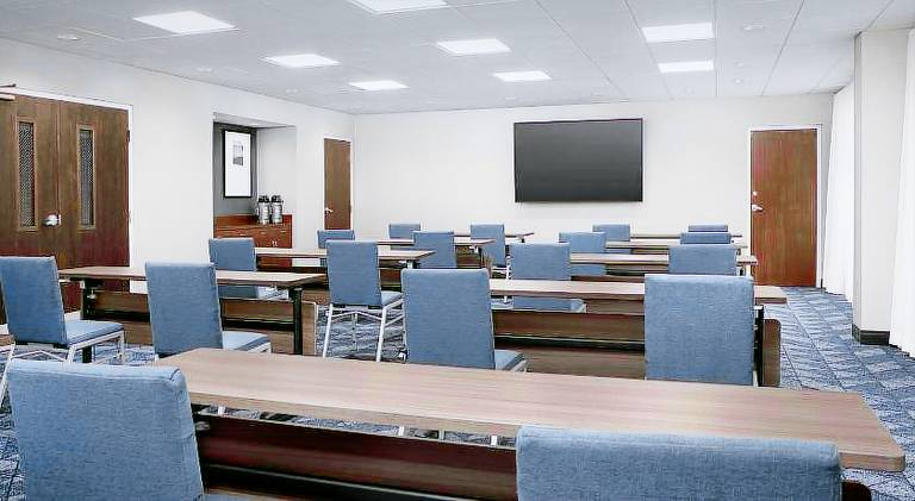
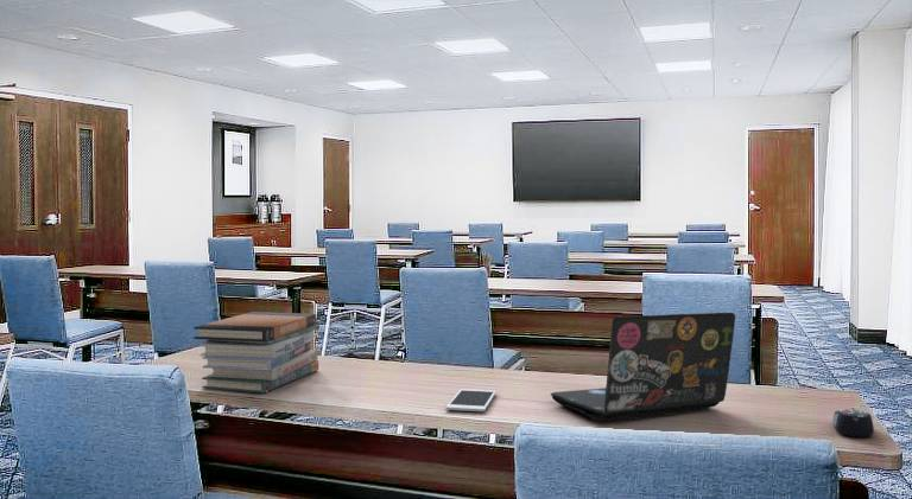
+ laptop (640, 357)
+ computer mouse (853, 418)
+ book stack (260, 348)
+ cell phone (471, 399)
